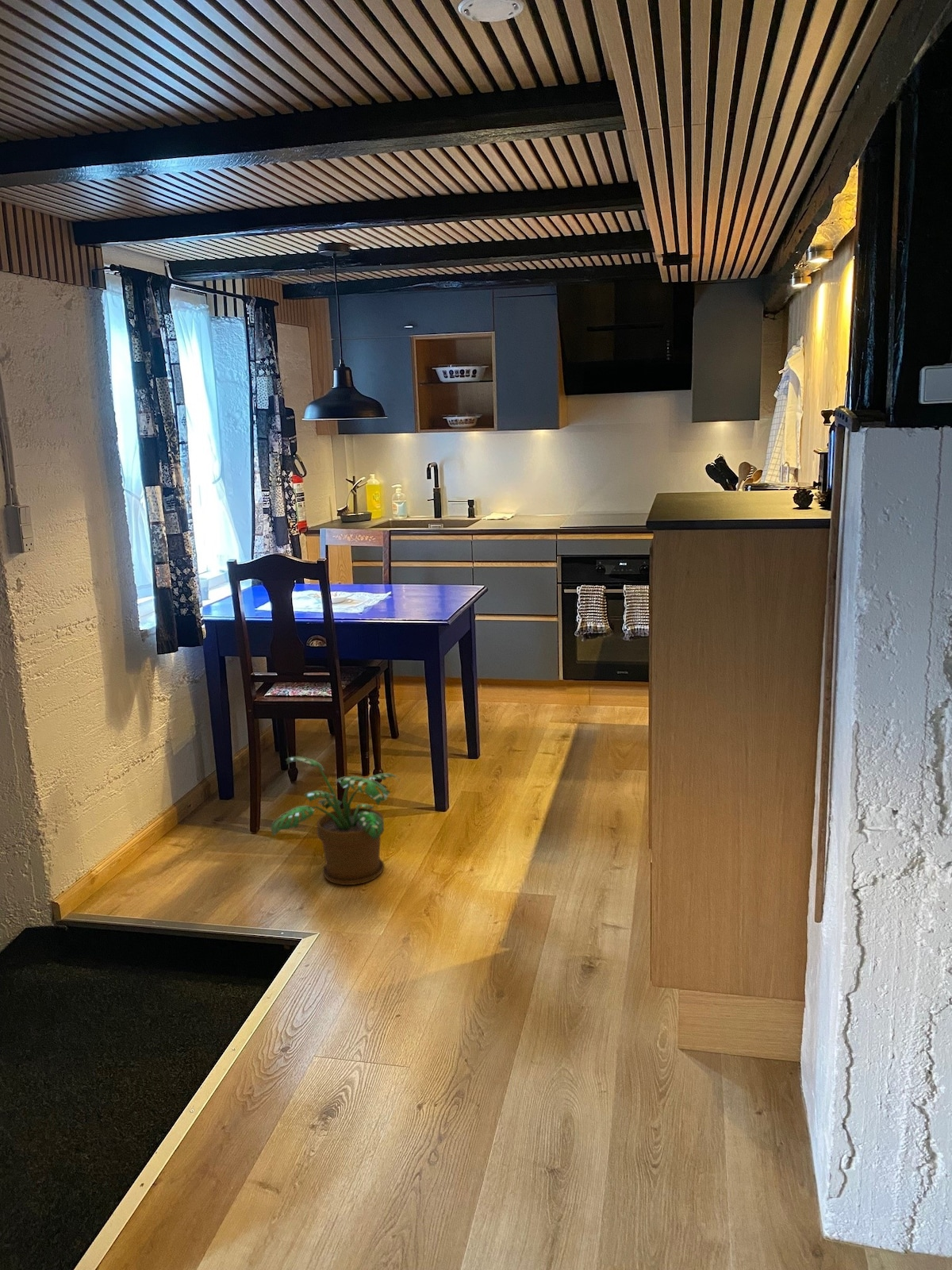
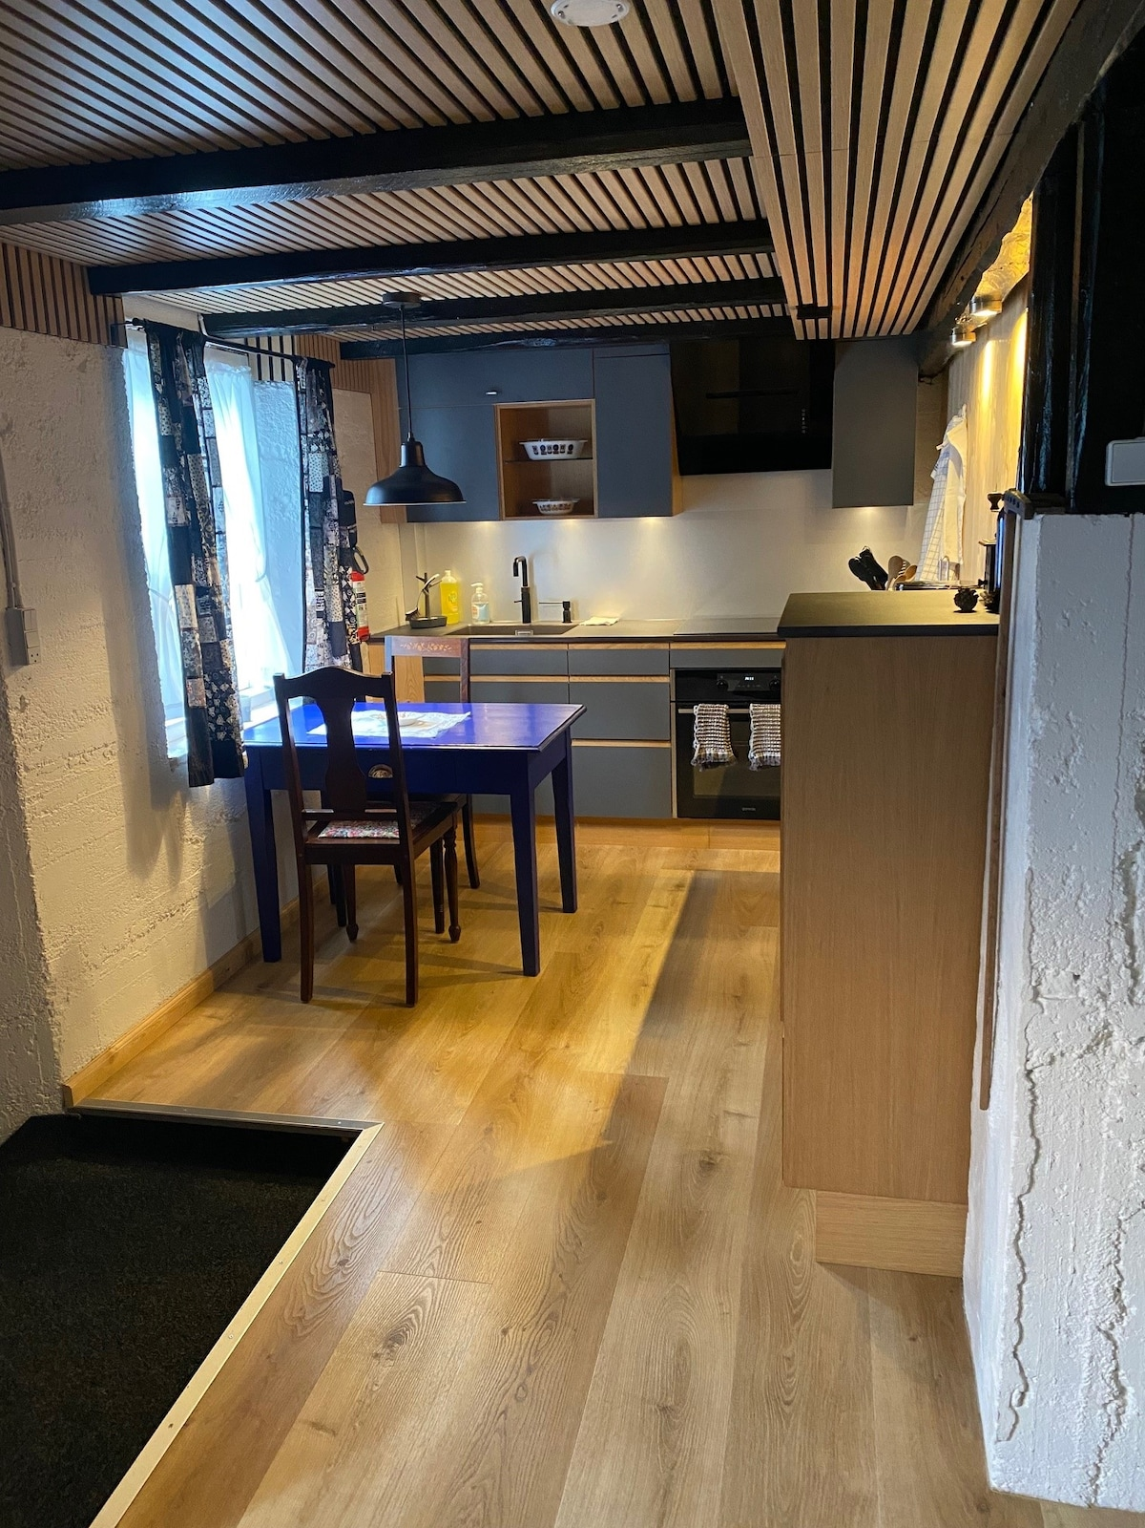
- potted plant (338, 822)
